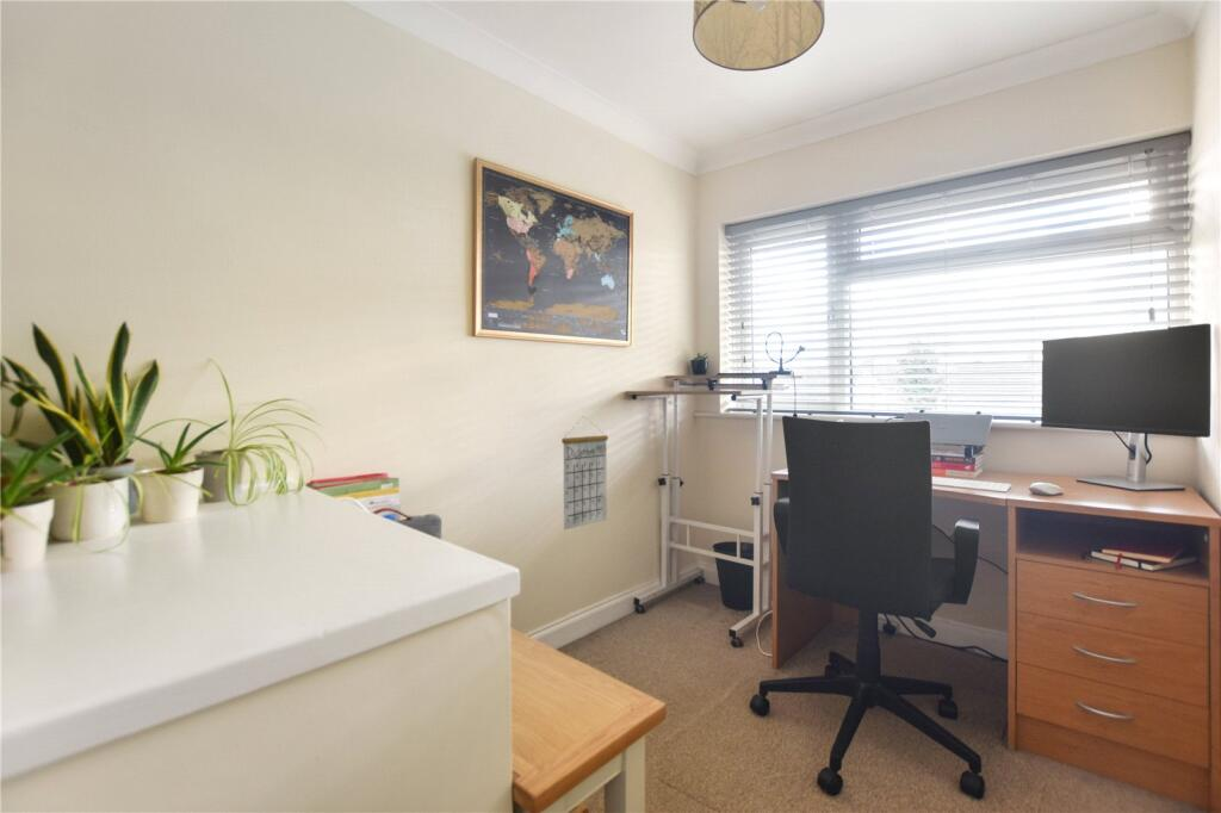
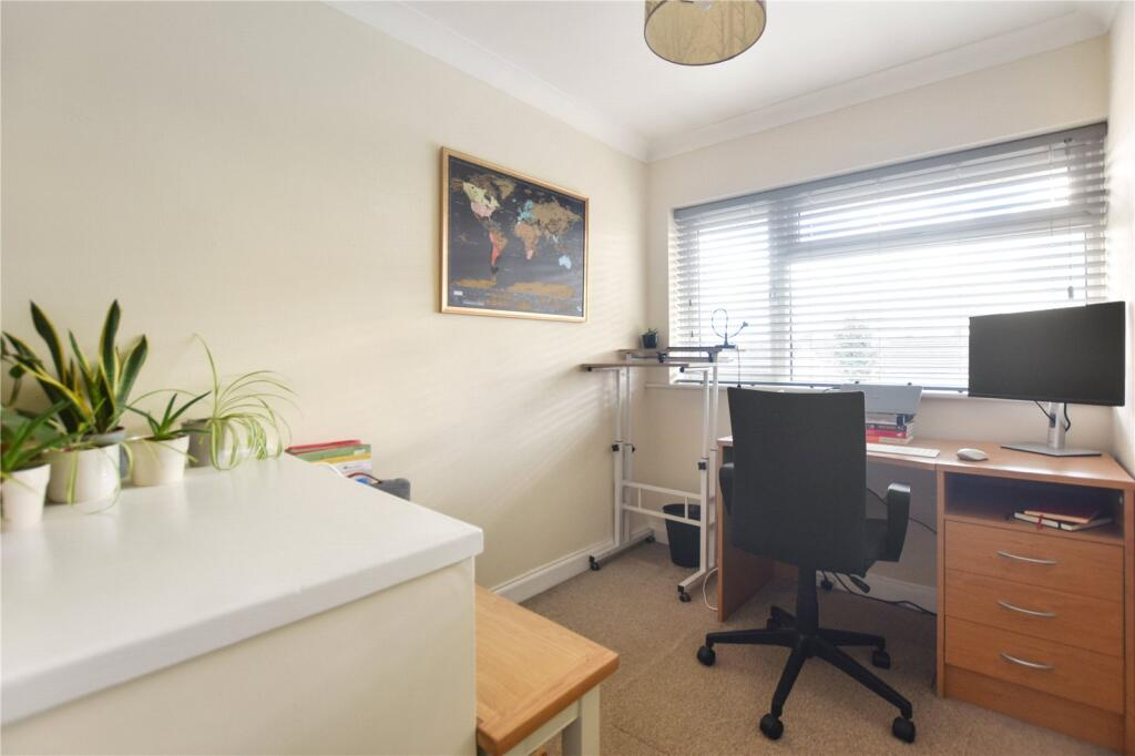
- calendar (585, 470)
